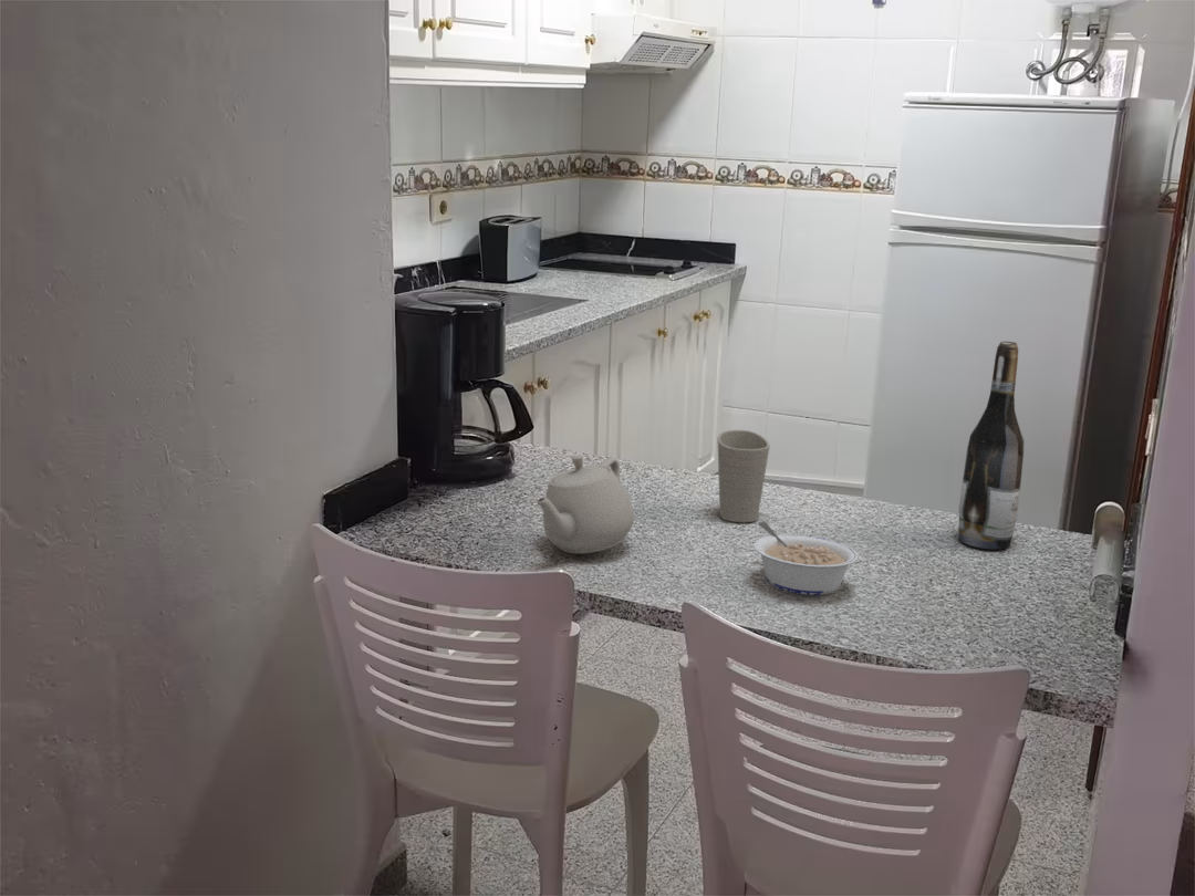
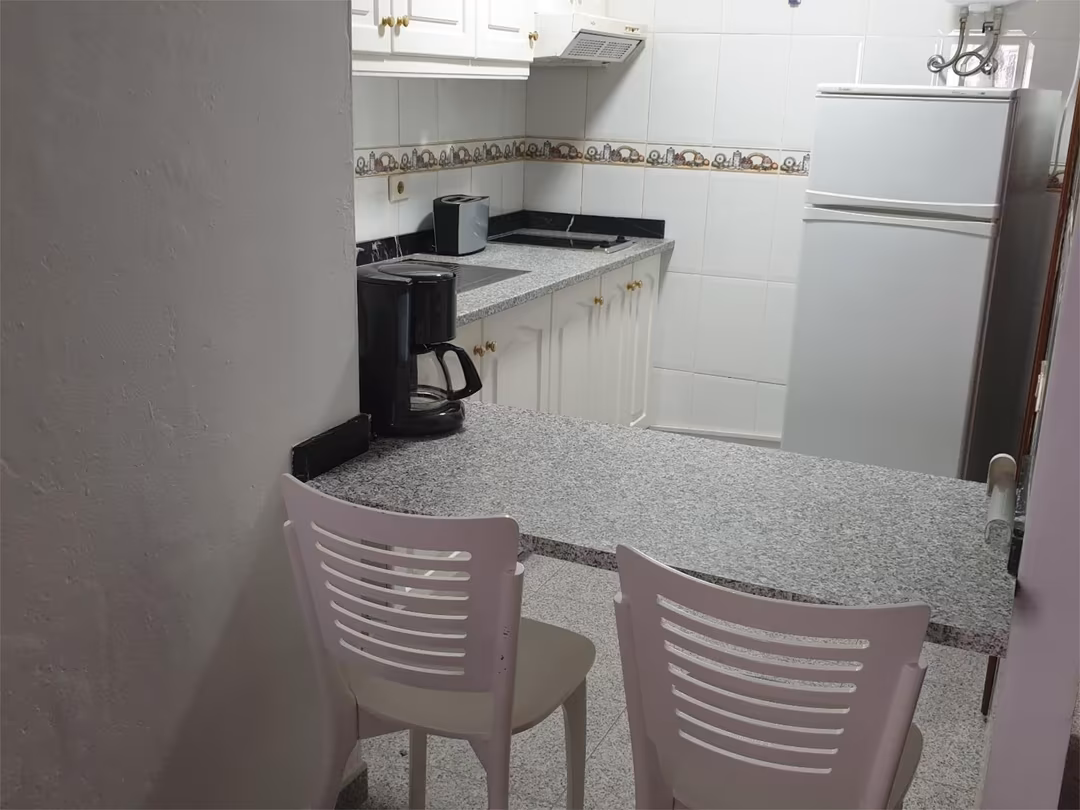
- legume (800, 562)
- wine bottle (996, 444)
- cup (740, 476)
- teapot (583, 503)
